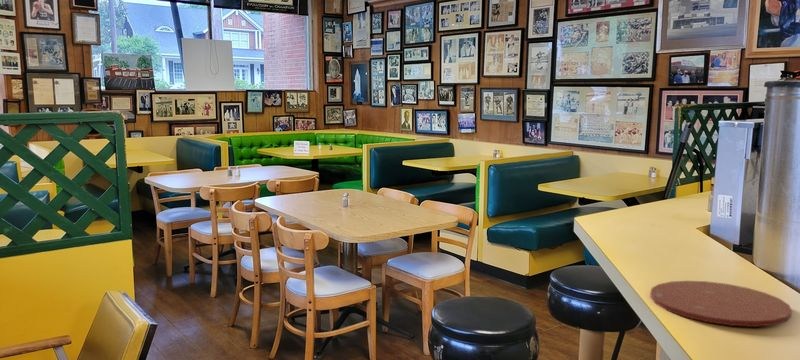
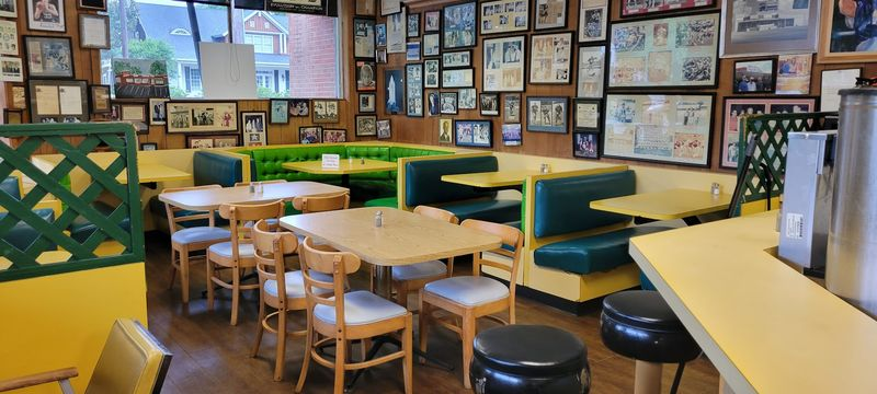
- plate (717, 301)
